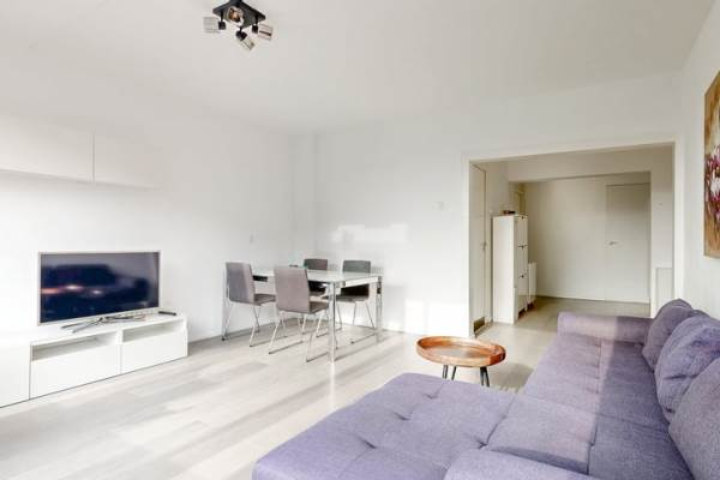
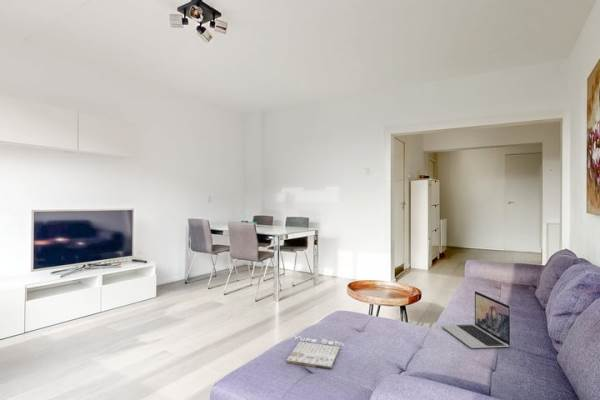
+ magazine (311, 349)
+ laptop (475, 317)
